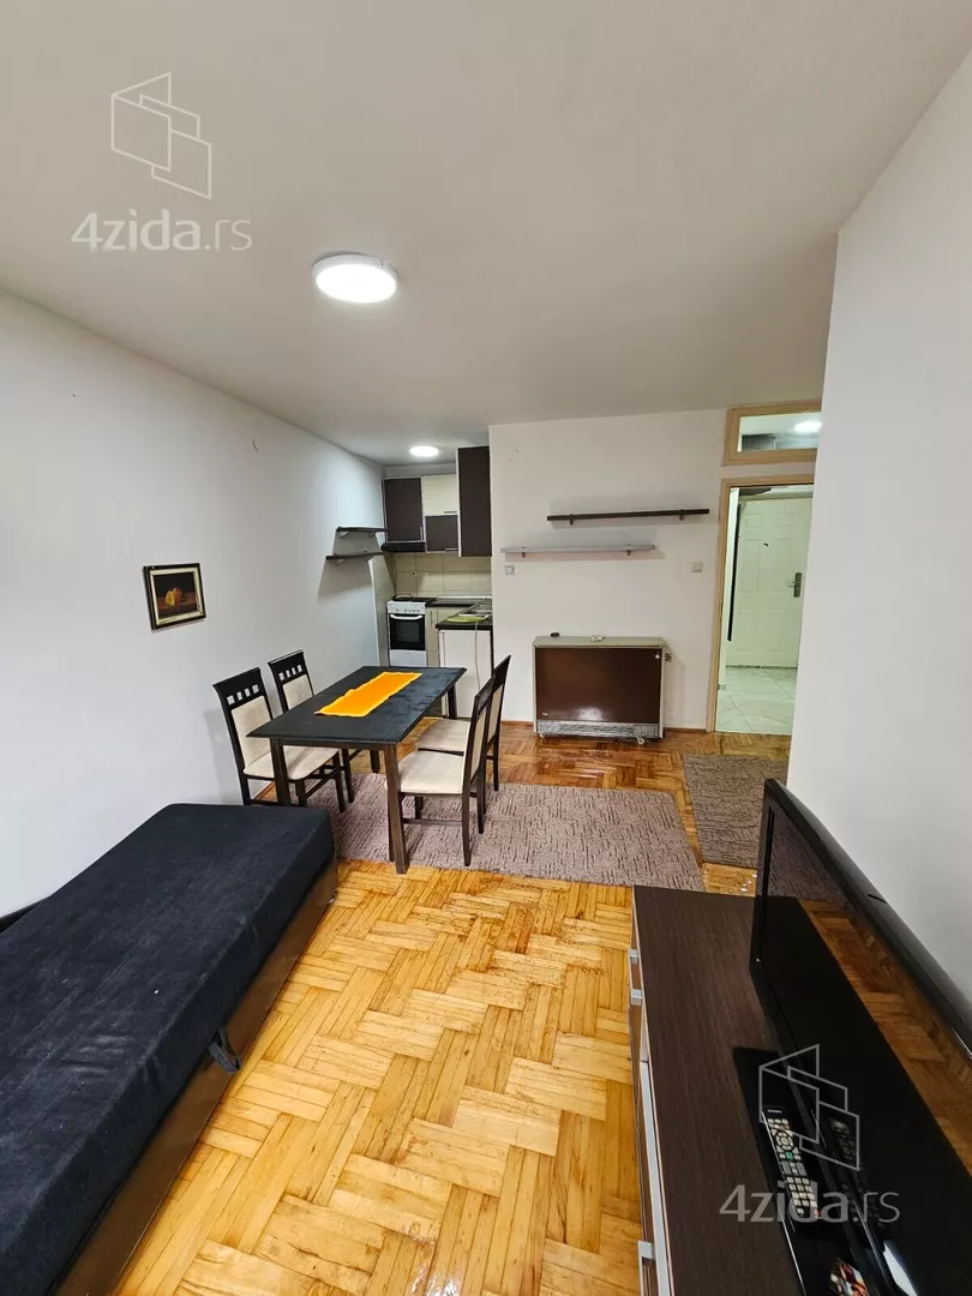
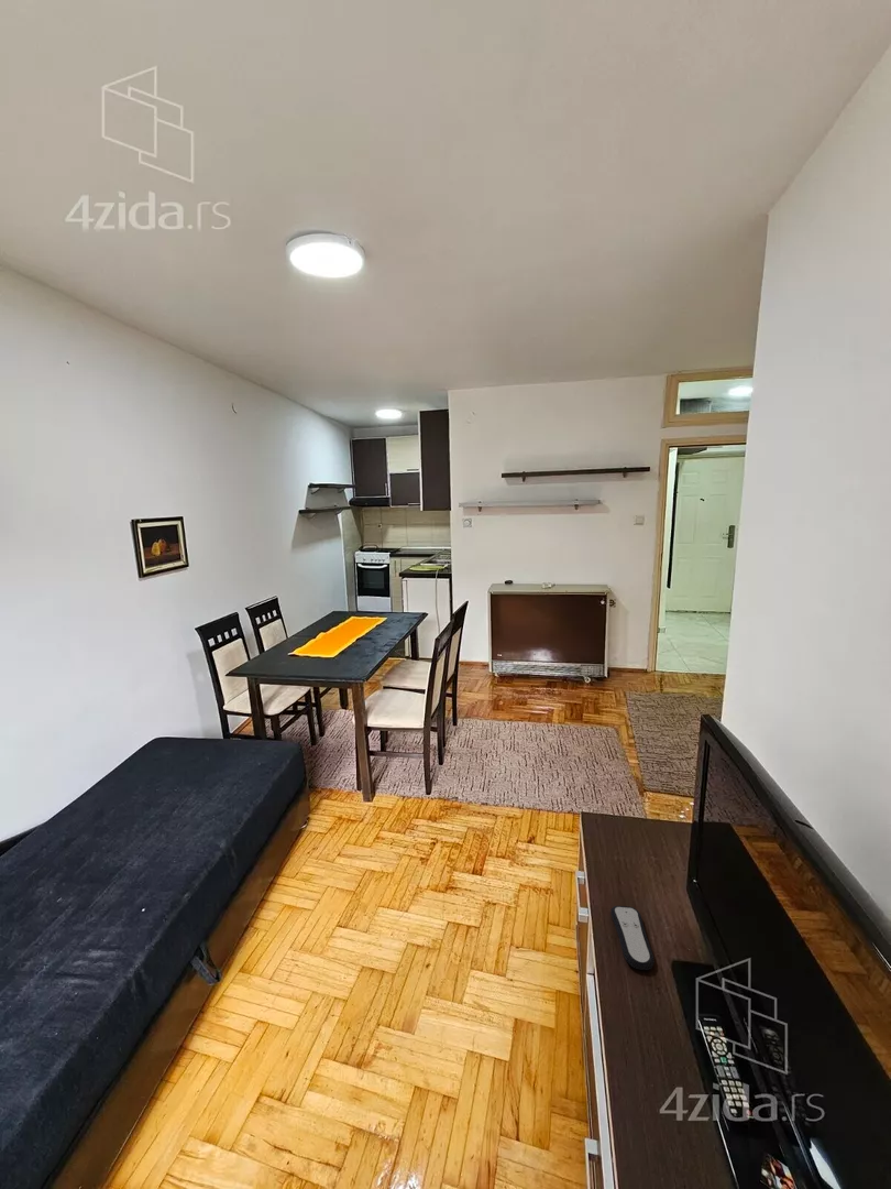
+ remote control (631, 935)
